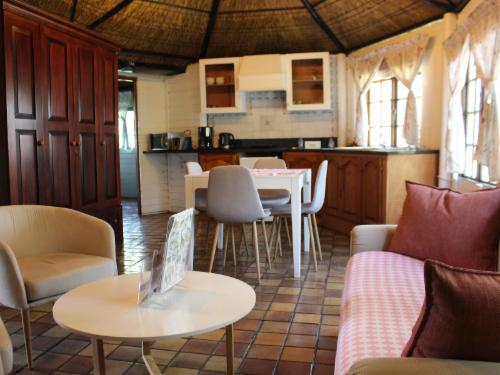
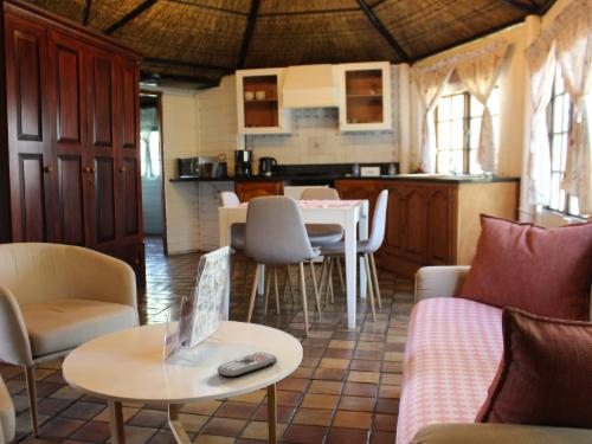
+ remote control (246, 365)
